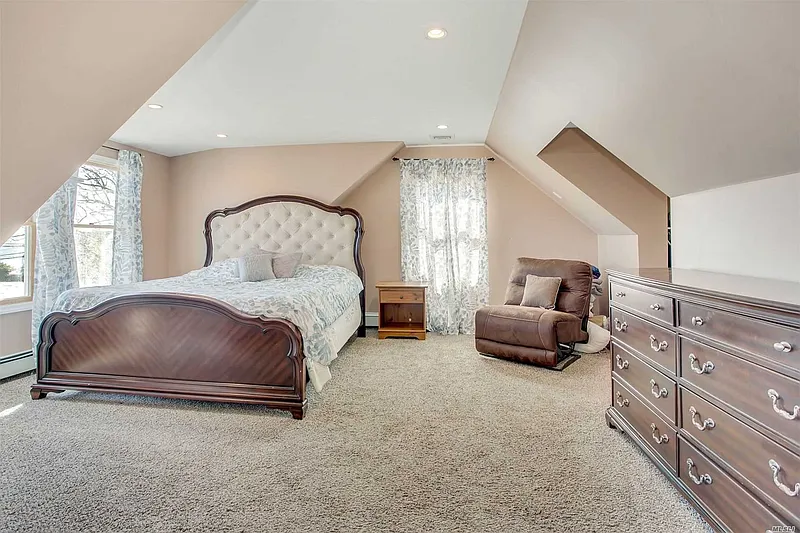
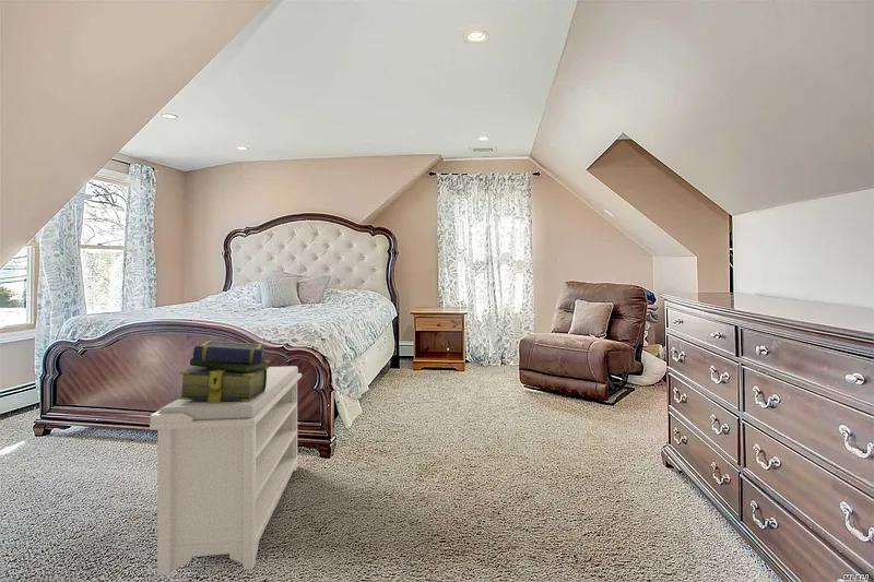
+ bench (244, 446)
+ stack of books (228, 368)
